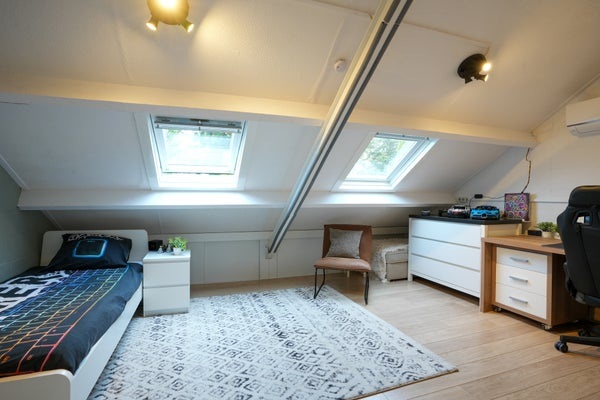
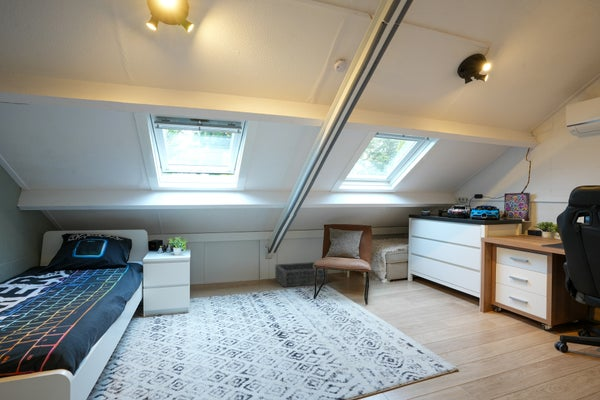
+ basket (300, 273)
